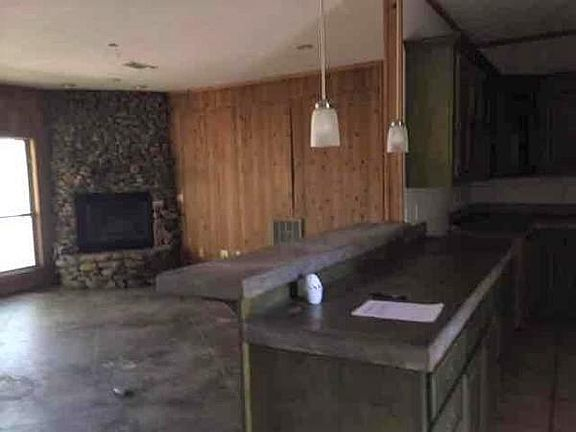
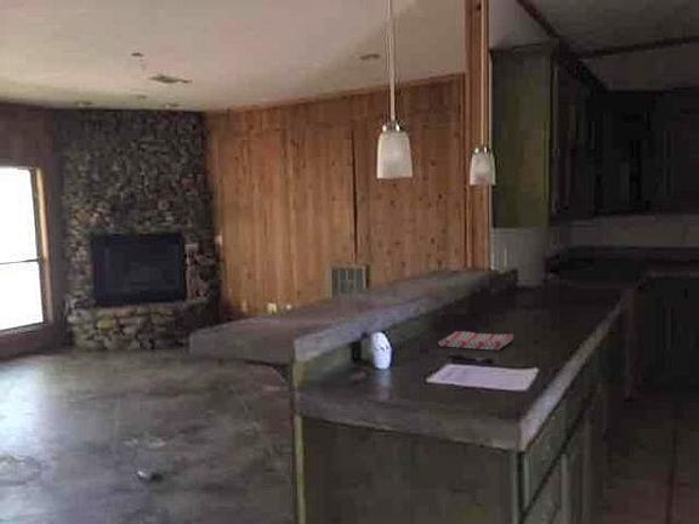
+ dish towel (476, 338)
